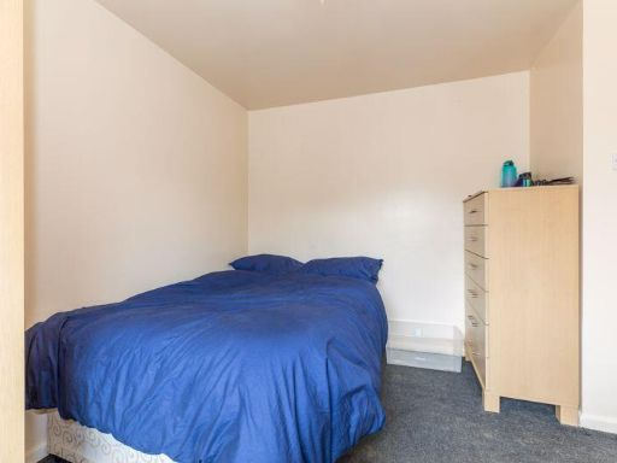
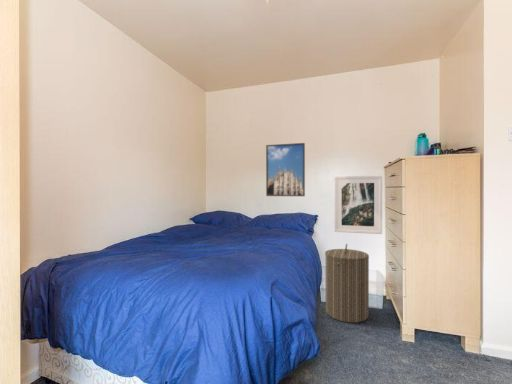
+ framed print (285, 170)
+ laundry hamper (346, 278)
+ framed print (357, 204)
